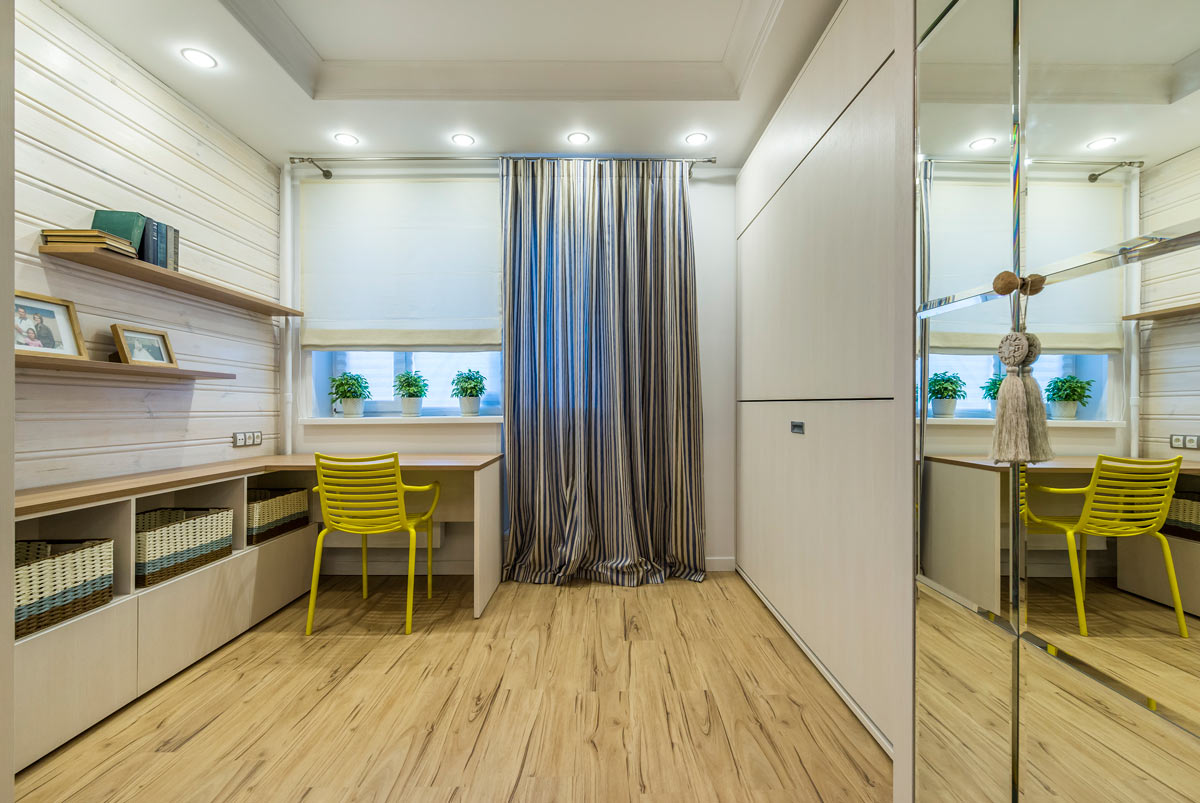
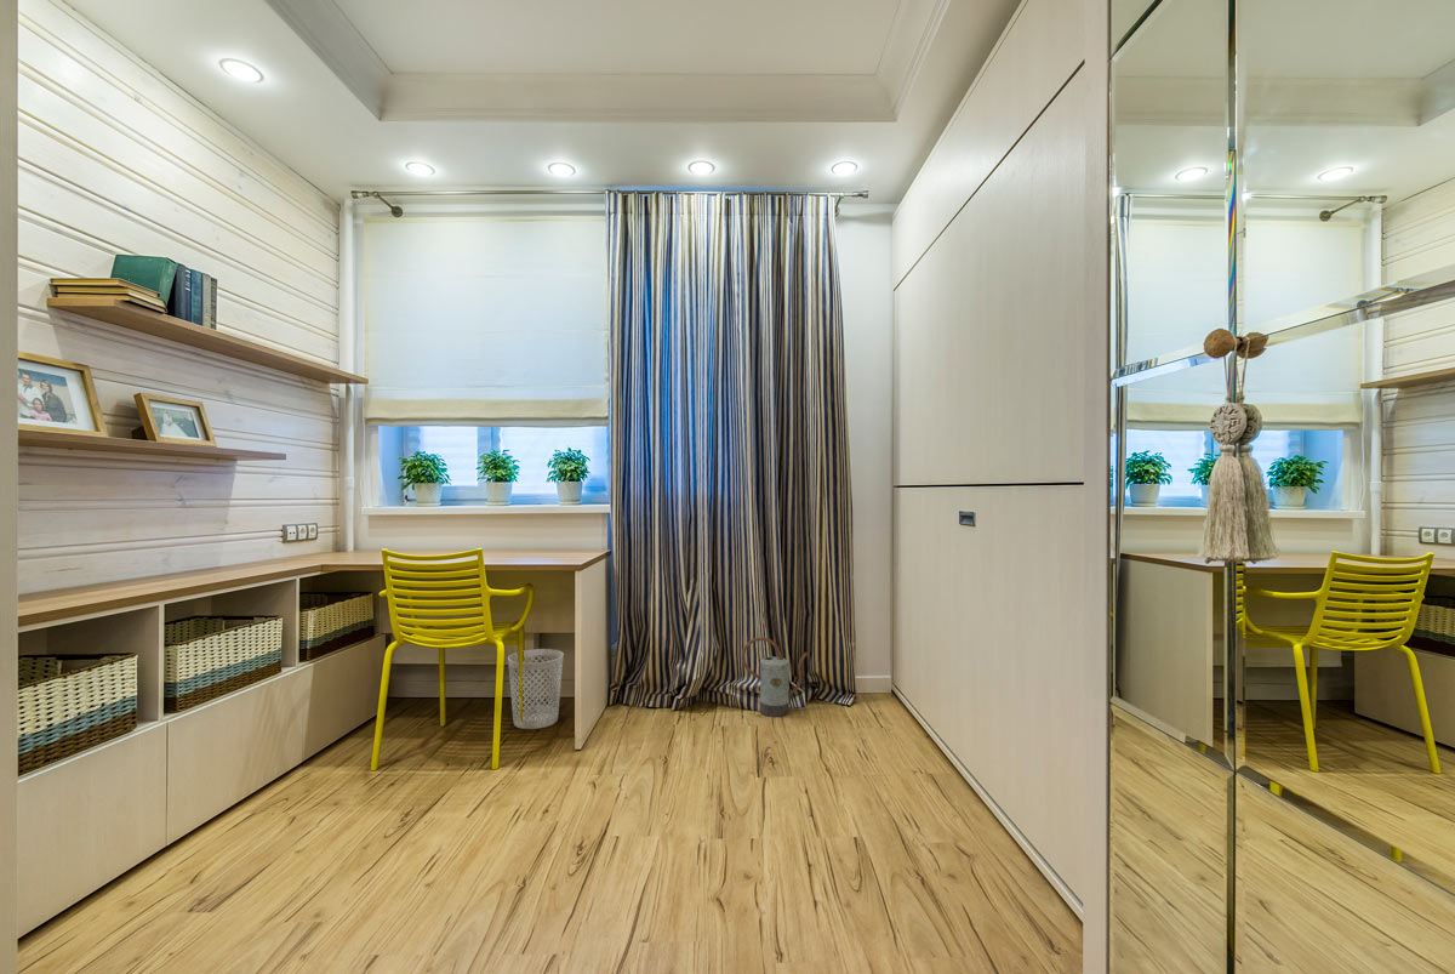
+ watering can (775, 673)
+ wastebasket (536, 688)
